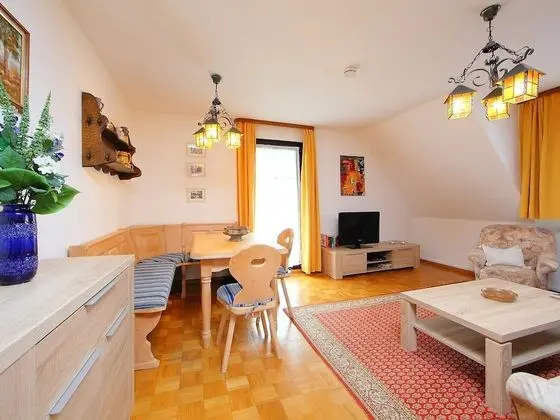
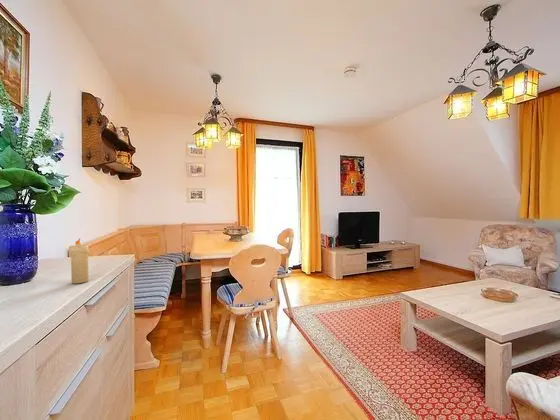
+ candle (80, 259)
